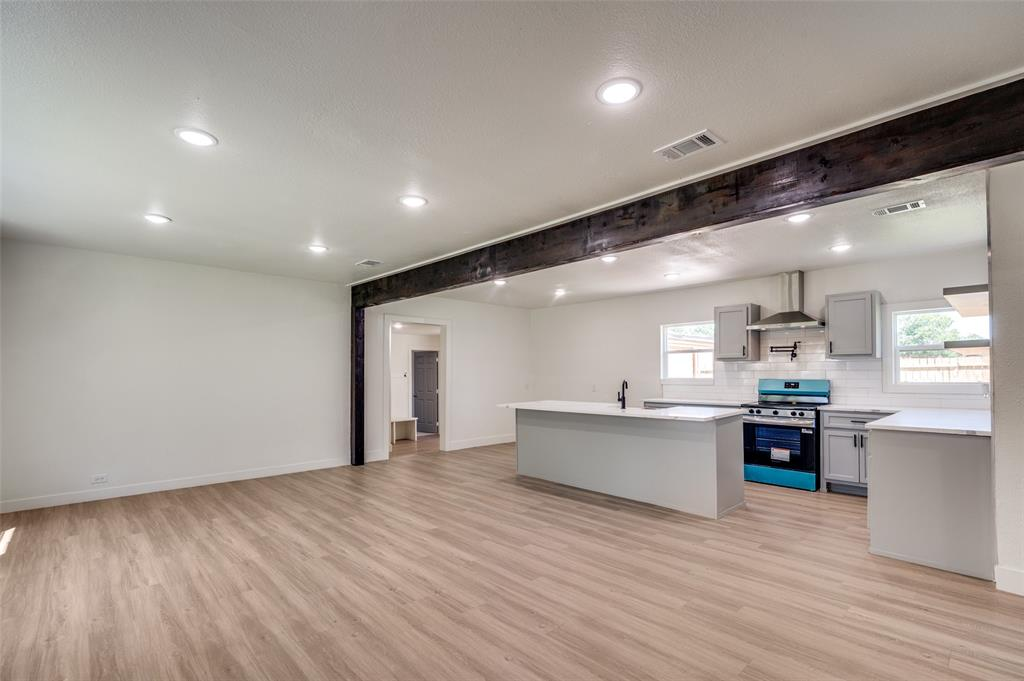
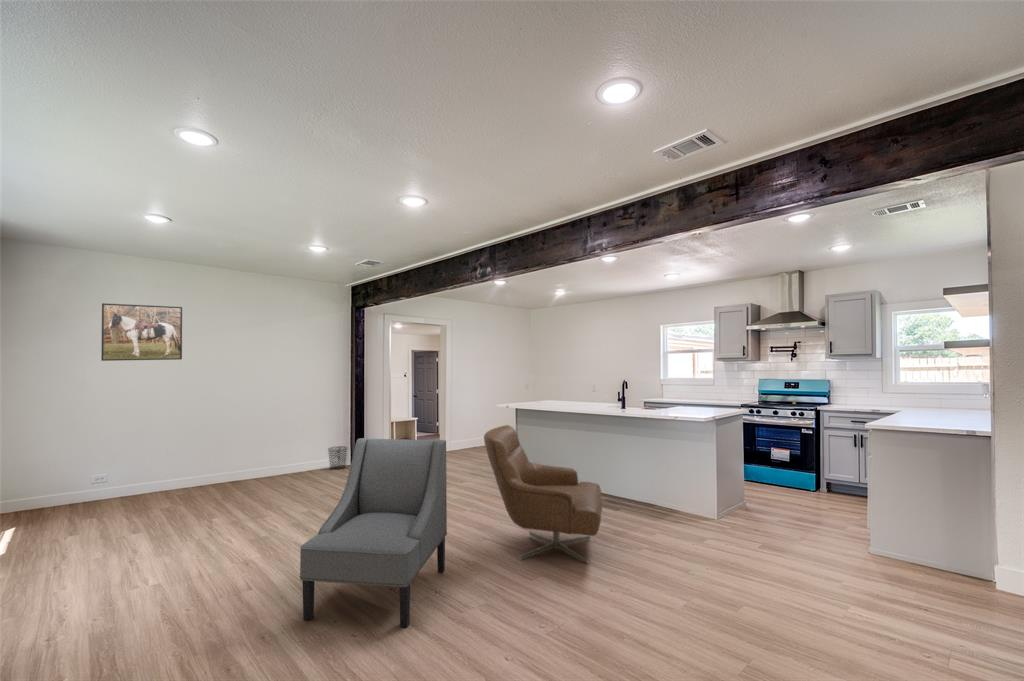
+ chair (542, 489)
+ waste bin (337, 458)
+ chair (380, 521)
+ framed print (143, 332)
